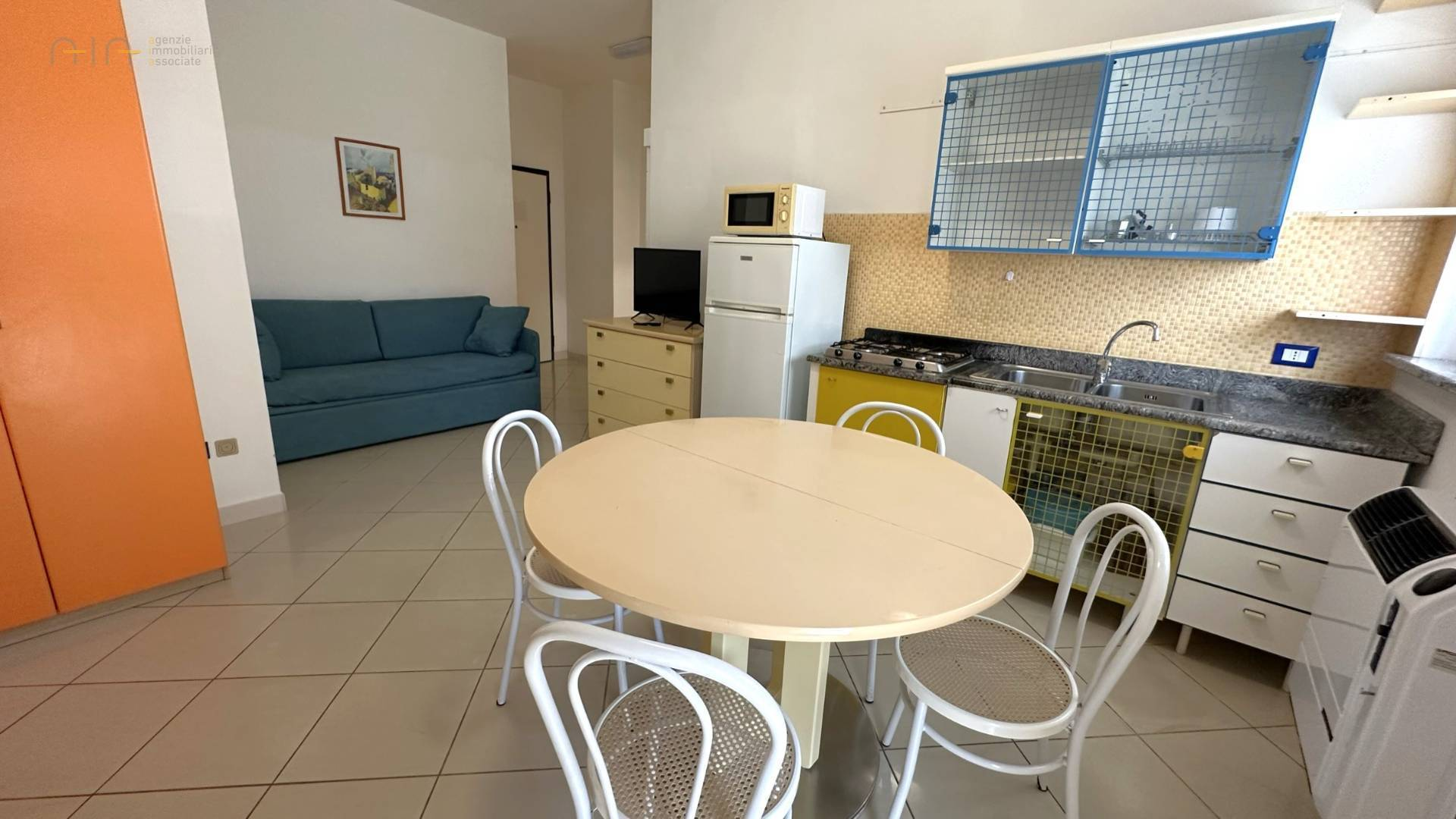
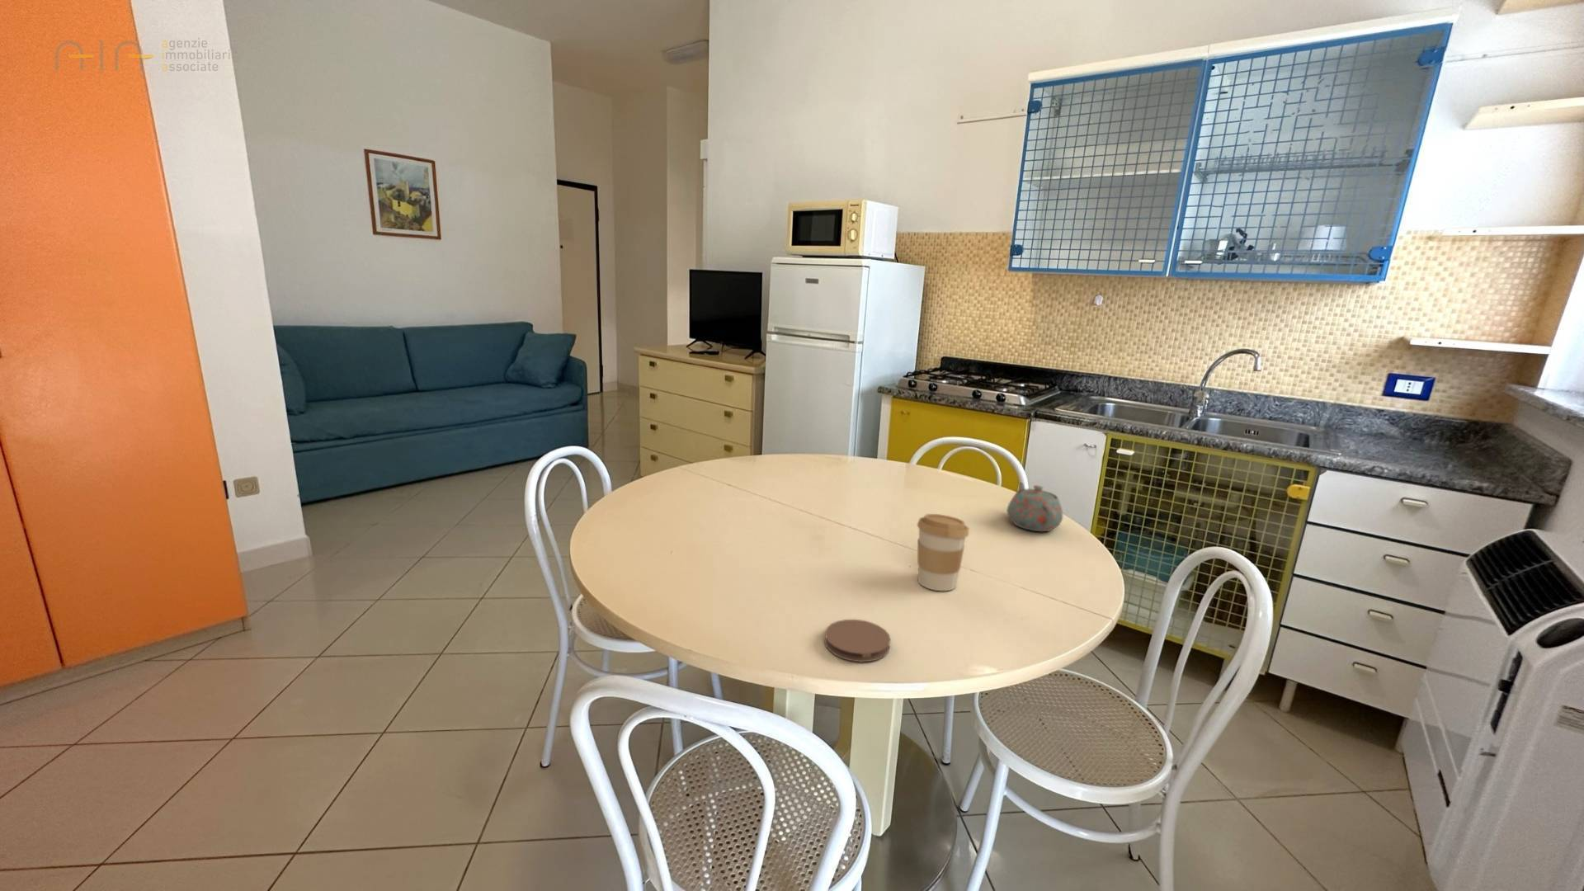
+ coffee cup (940, 549)
+ coaster (857, 640)
+ teapot (1034, 505)
